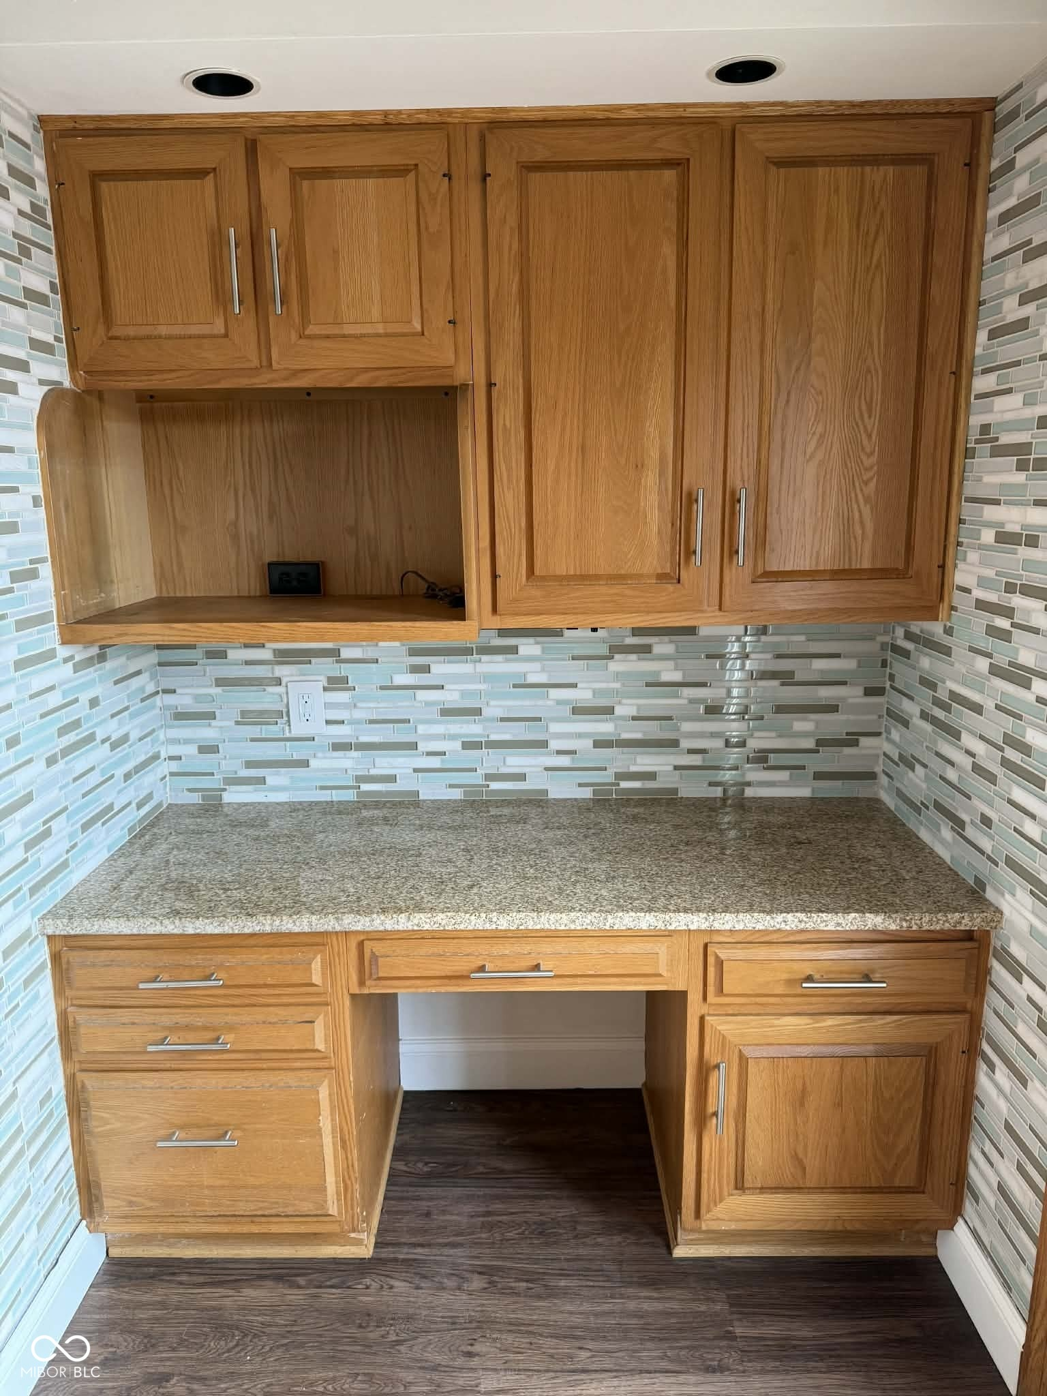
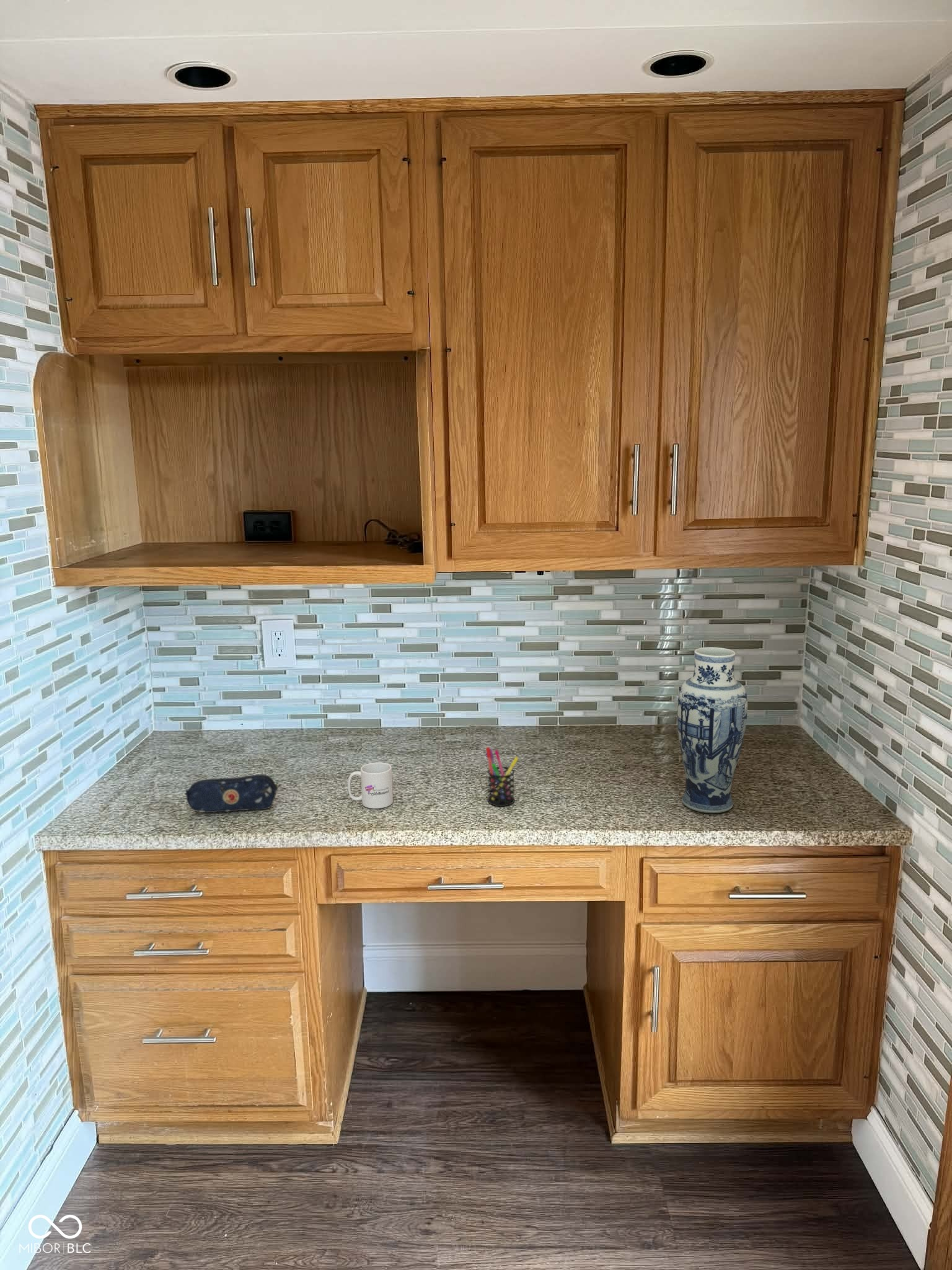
+ vase (711, 729)
+ pencil case (232, 794)
+ mug (370, 785)
+ pen holder (498, 776)
